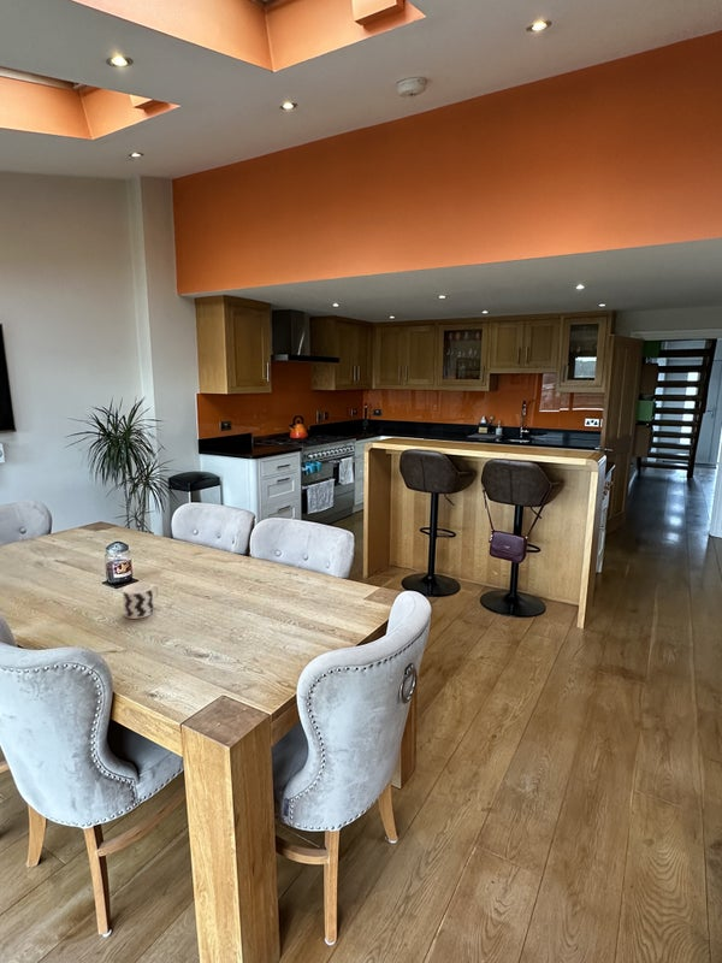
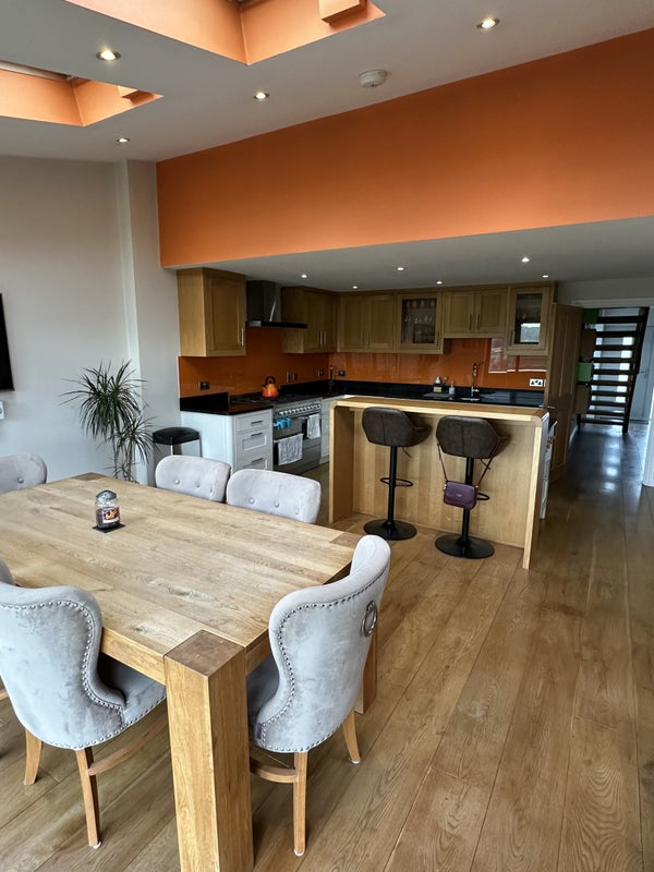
- cup (142, 598)
